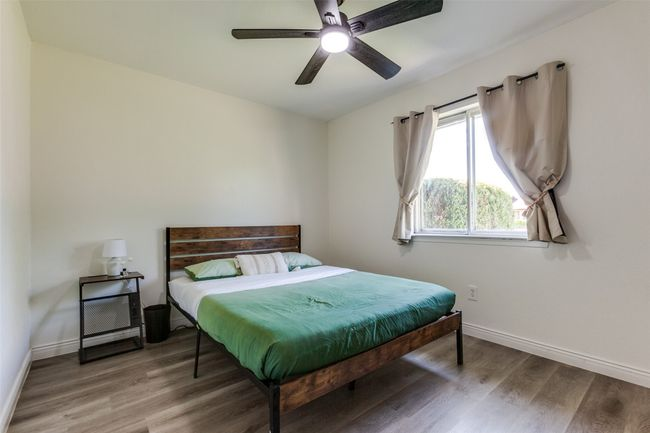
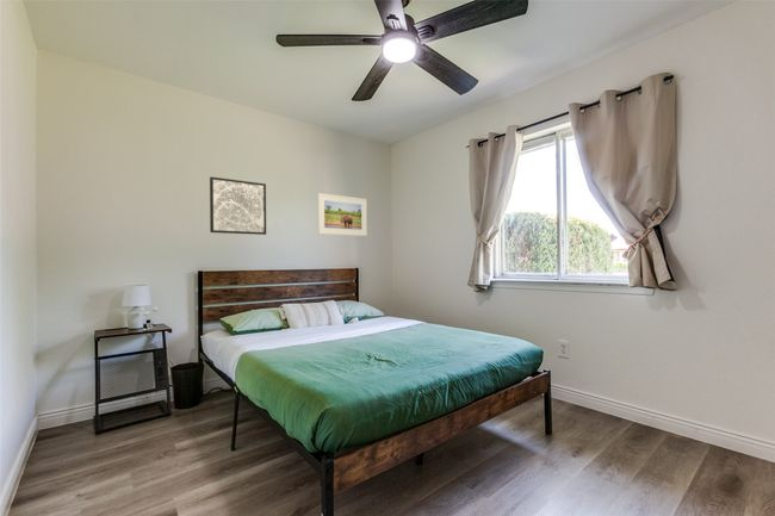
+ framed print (343, 216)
+ wall art (238, 206)
